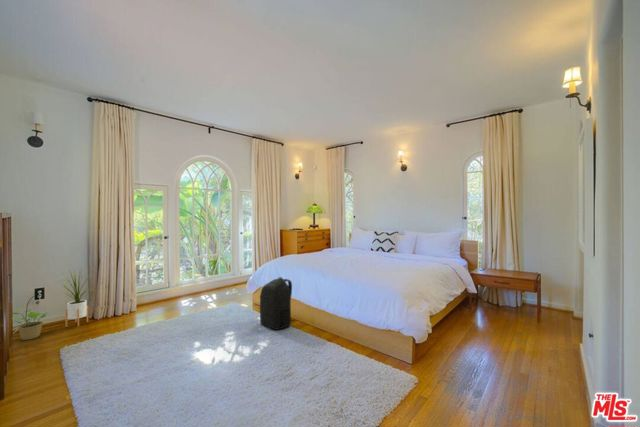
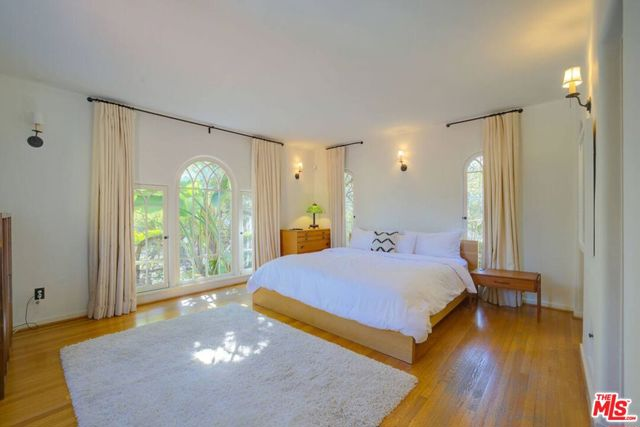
- house plant (77, 294)
- potted plant (29, 322)
- backpack (278, 299)
